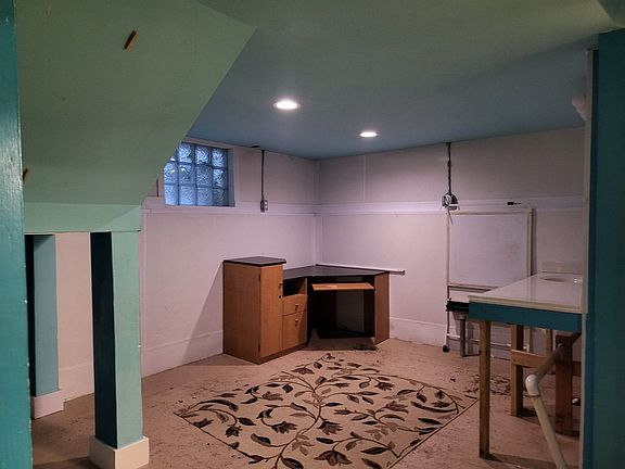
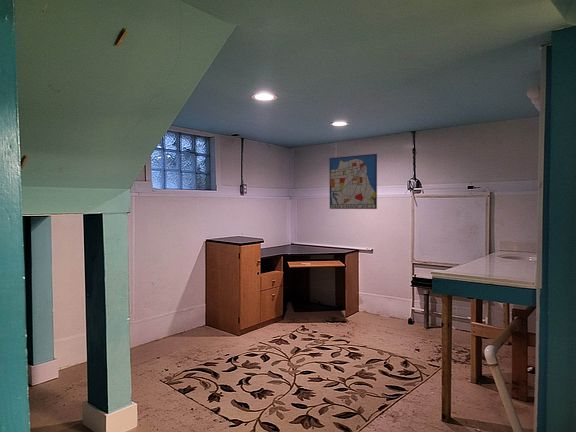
+ wall art (352, 182)
